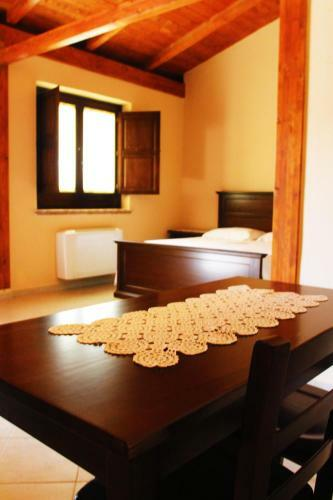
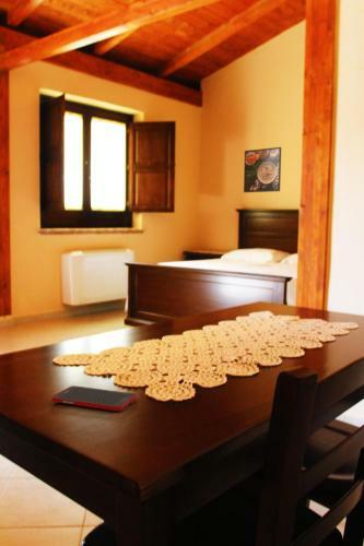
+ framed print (261, 170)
+ cell phone (94, 397)
